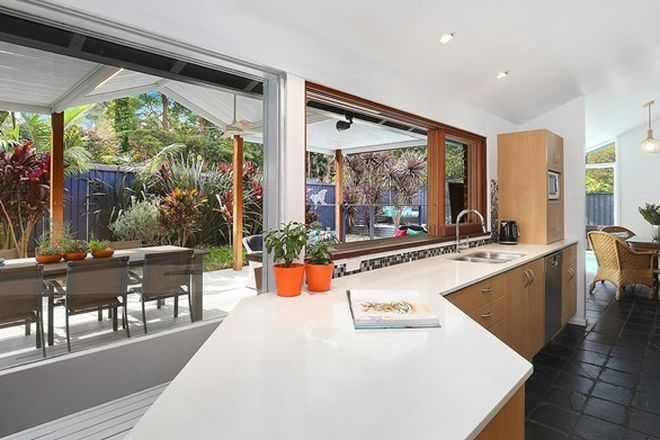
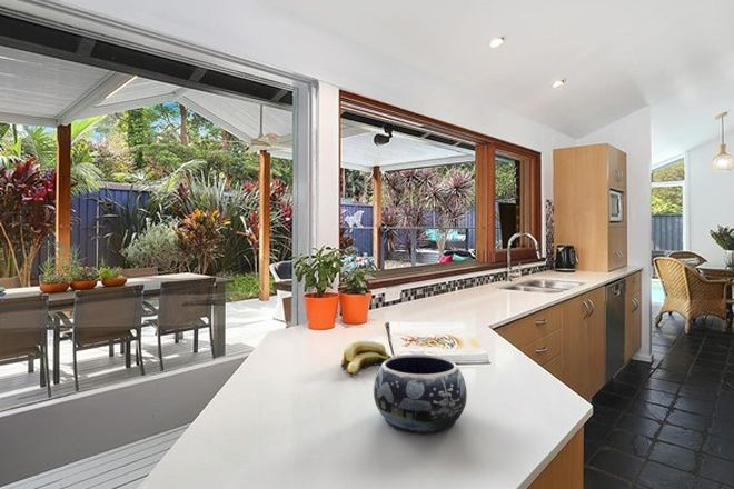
+ banana (367, 355)
+ decorative bowl (419, 390)
